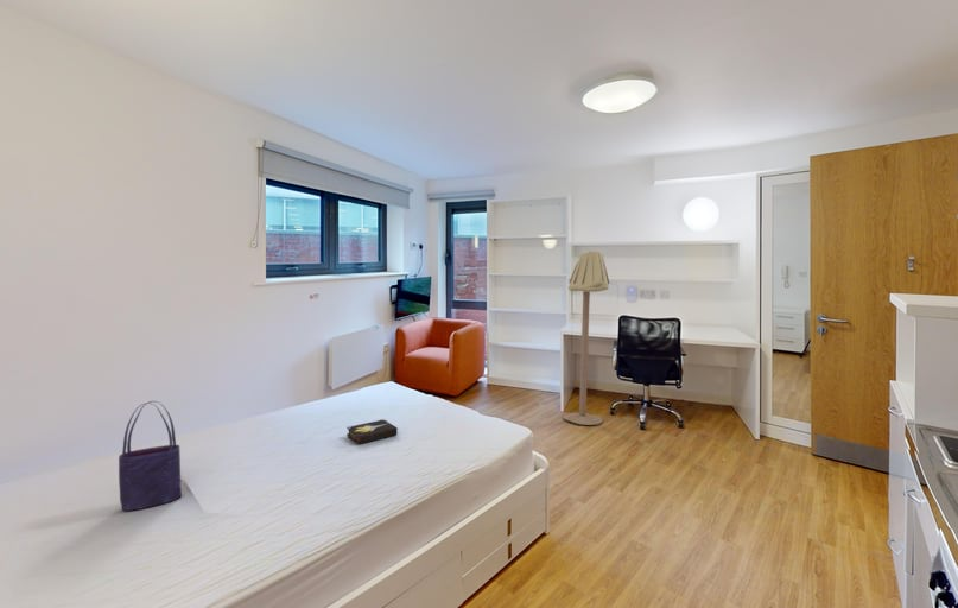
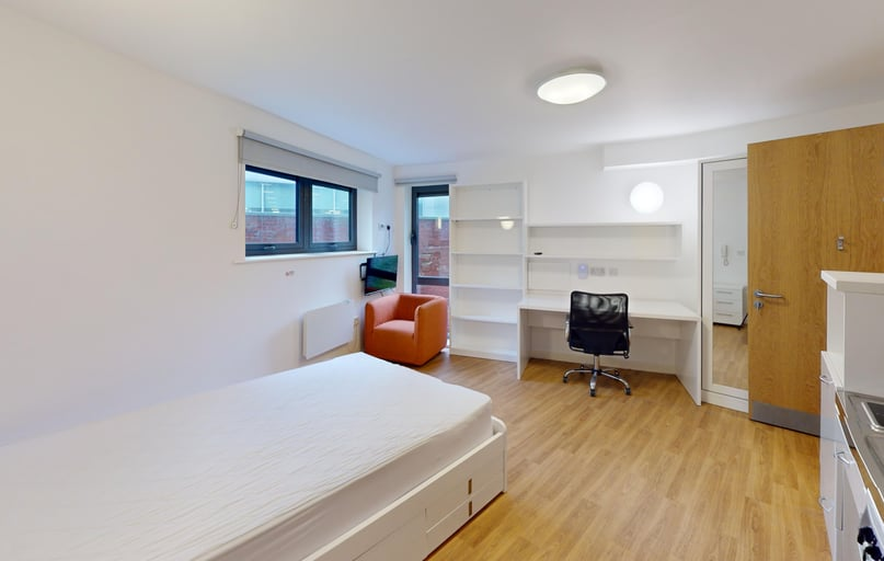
- hardback book (372, 430)
- tote bag (151, 452)
- floor lamp (586, 336)
